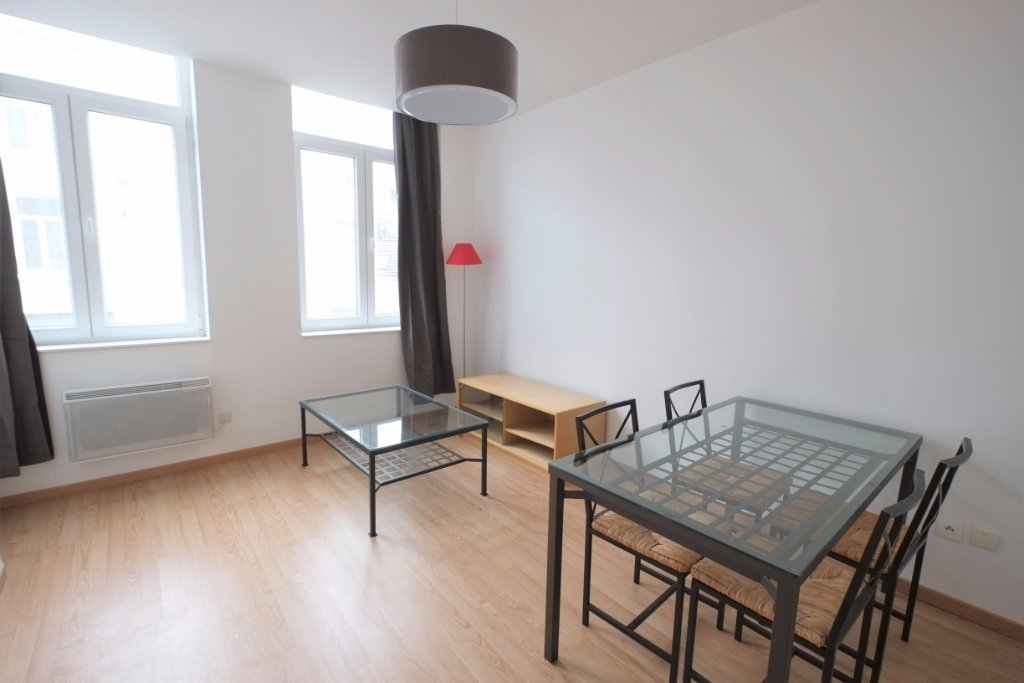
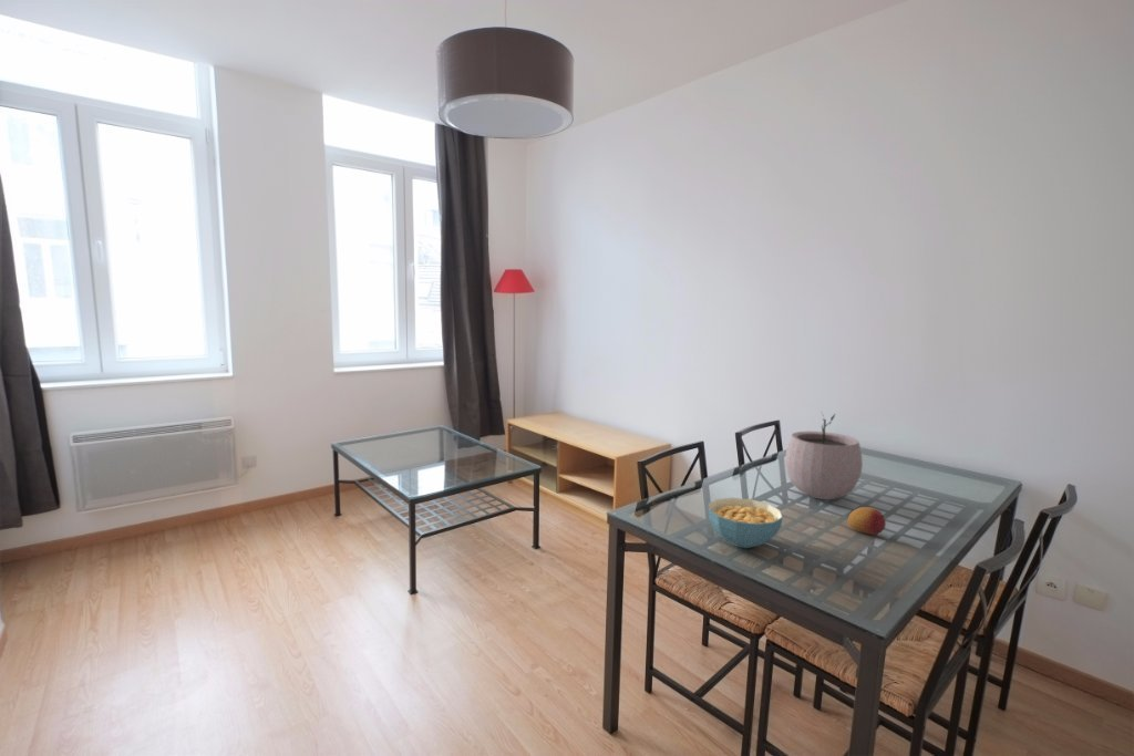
+ fruit (866, 519)
+ cereal bowl (743, 526)
+ plant pot (823, 454)
